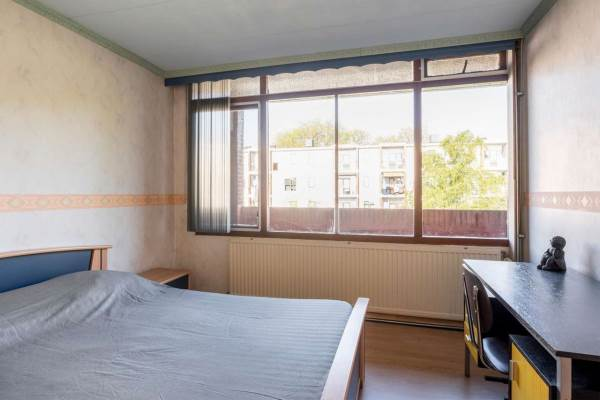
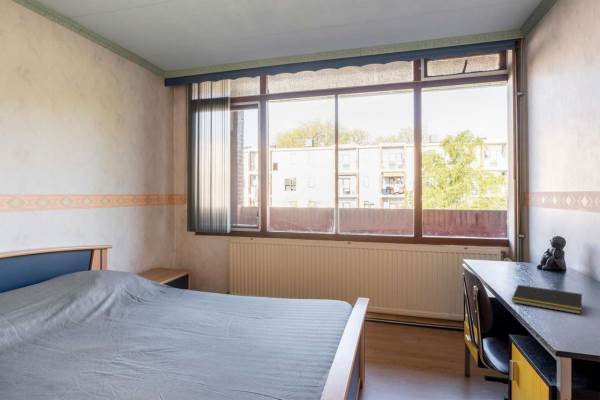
+ notepad (546, 298)
